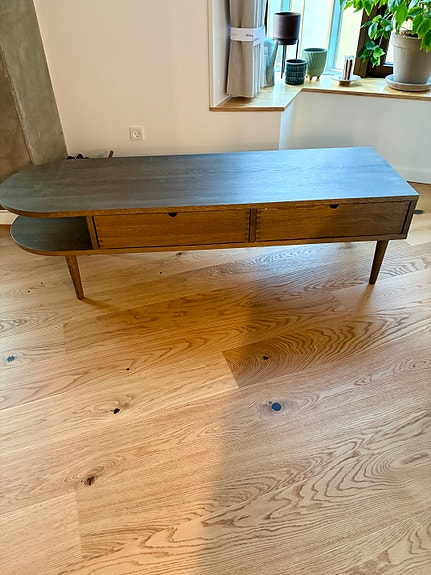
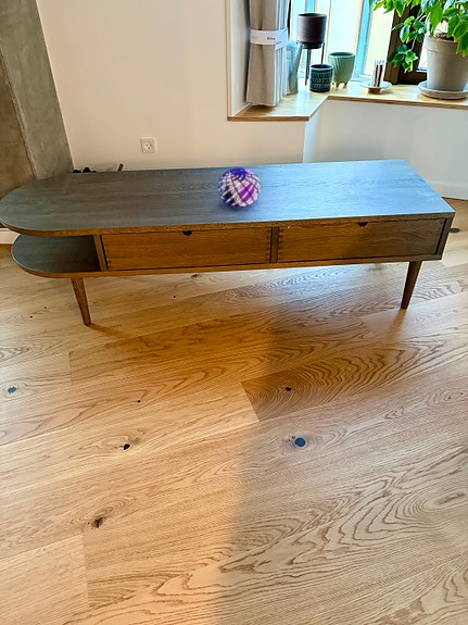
+ decorative orb (239, 187)
